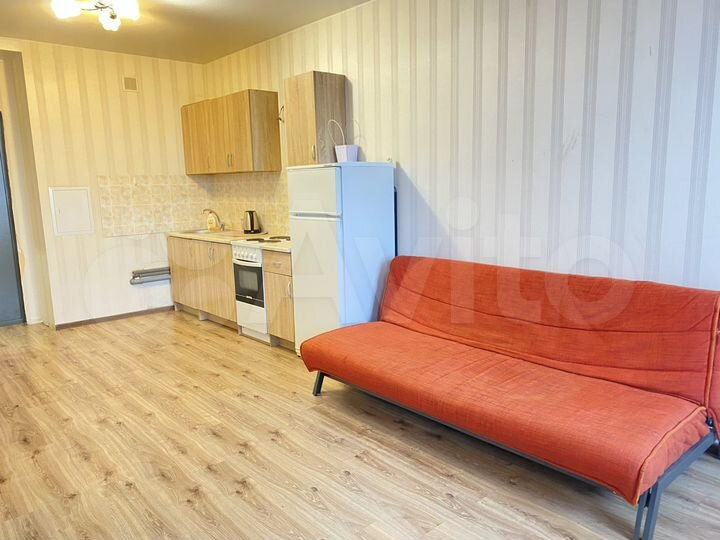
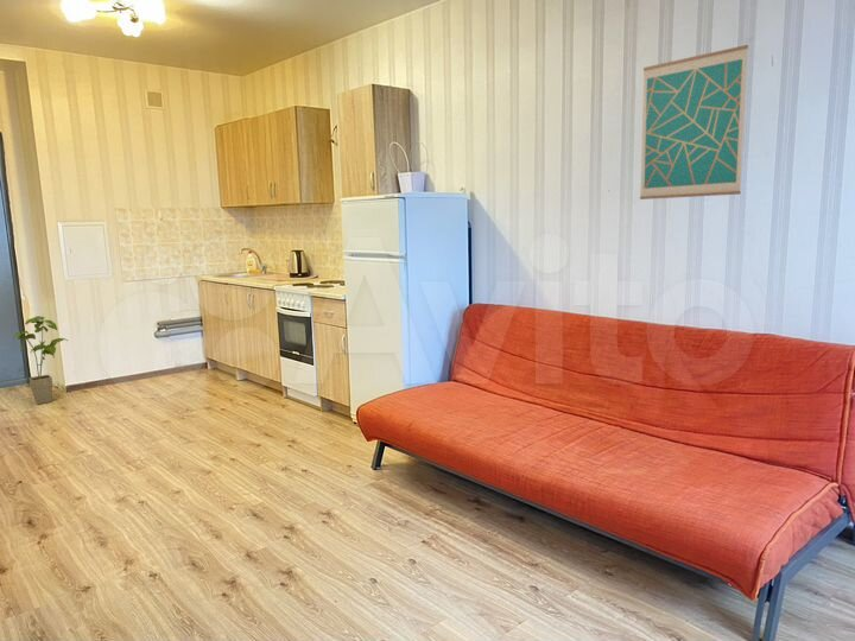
+ house plant (44, 358)
+ wall art (690, 128)
